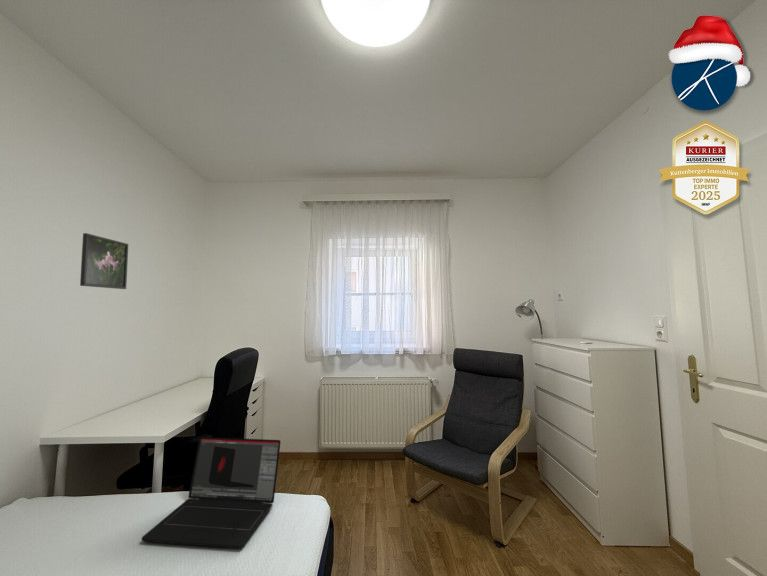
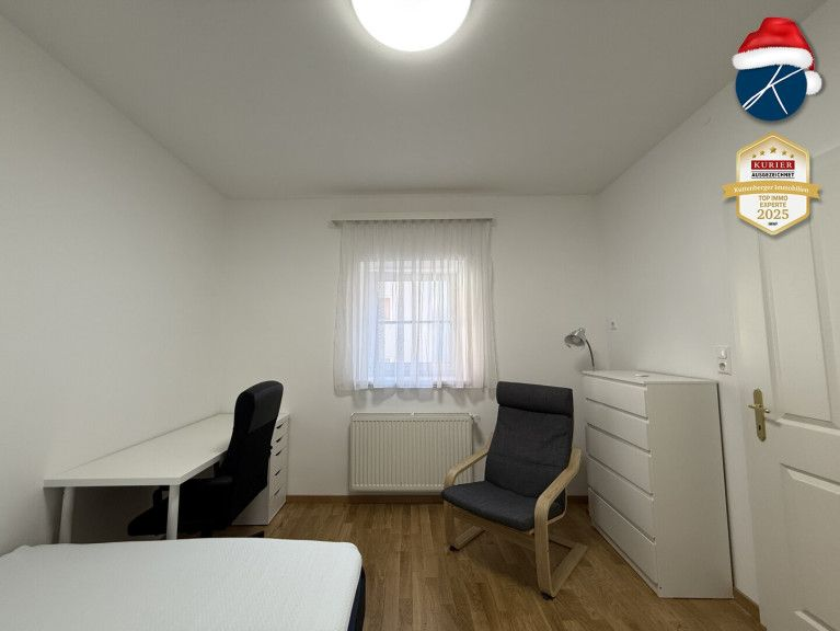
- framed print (106, 263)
- laptop (218, 485)
